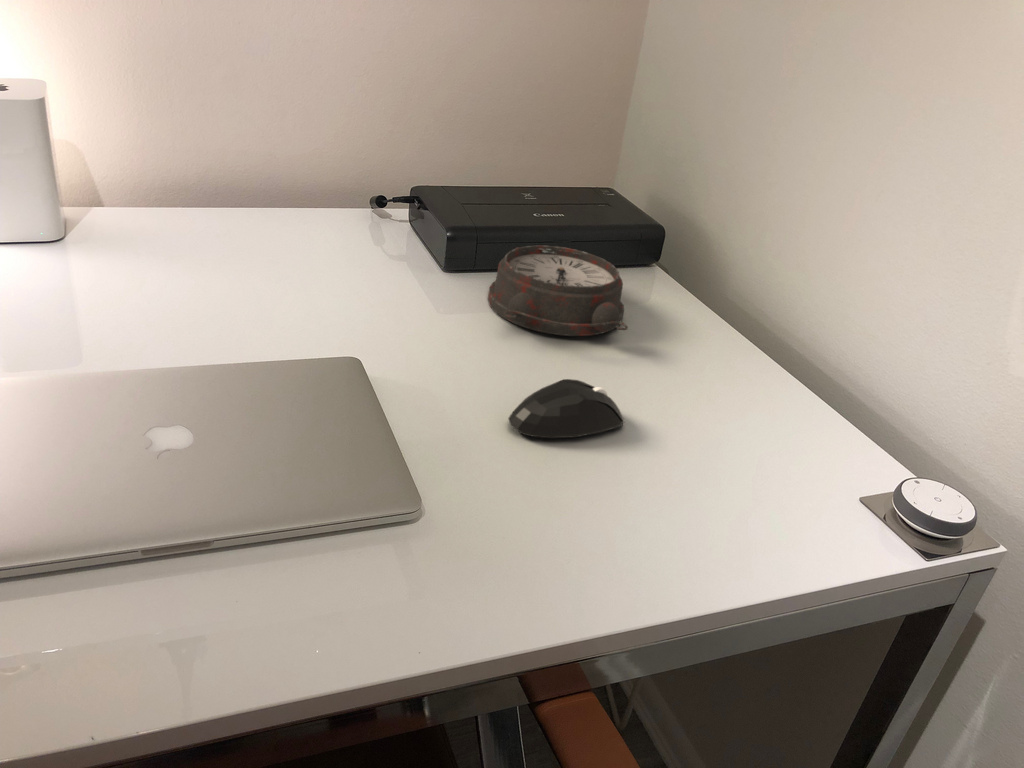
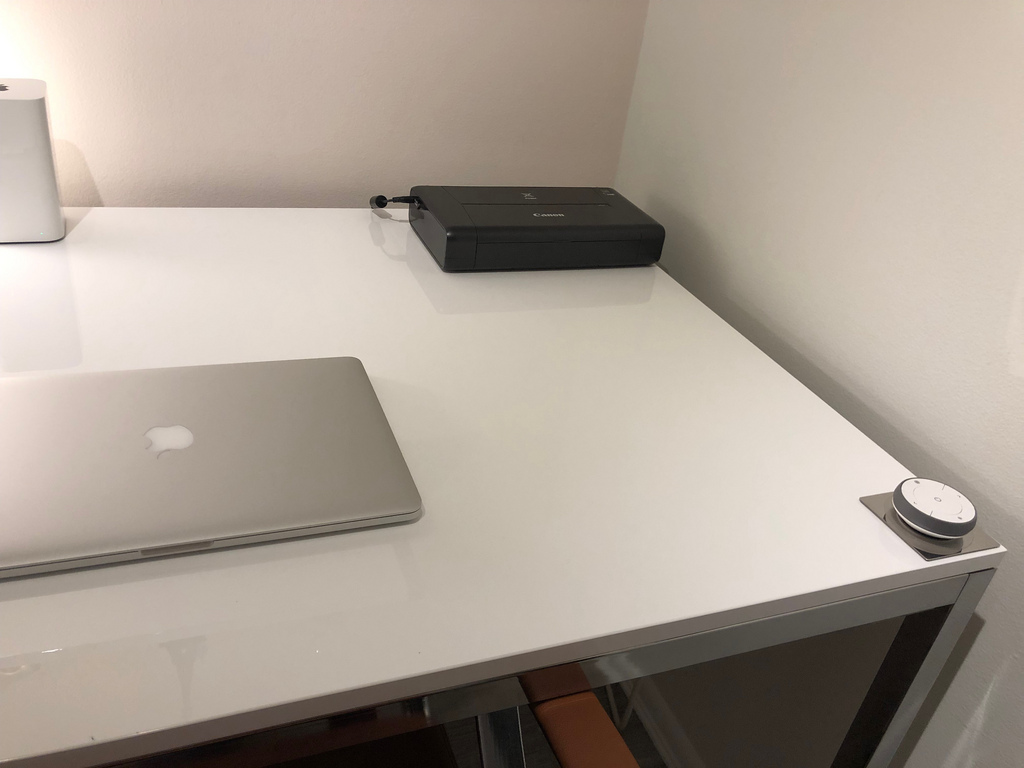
- alarm clock (559, 290)
- mouse (567, 405)
